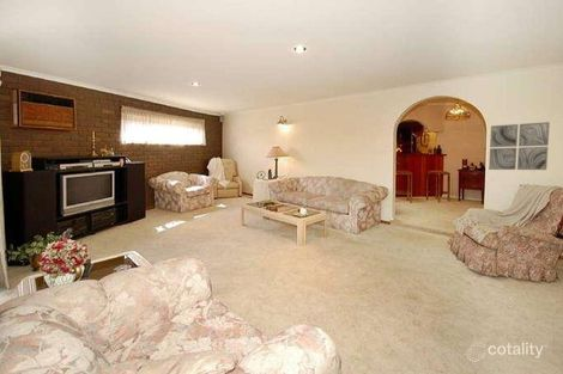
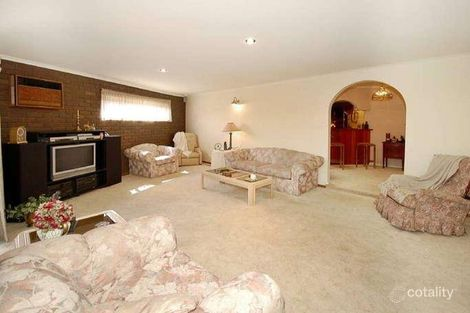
- wall art (516, 146)
